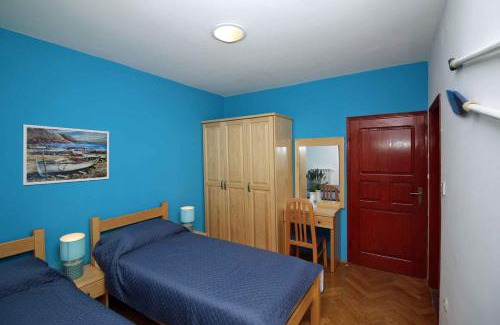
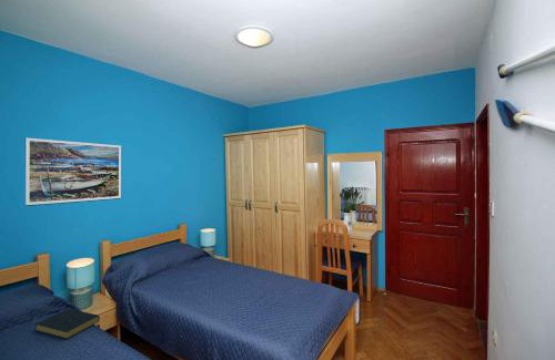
+ hardback book (68, 322)
